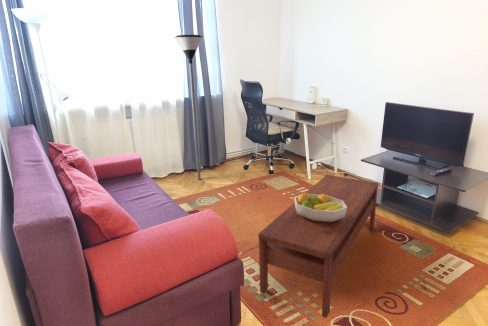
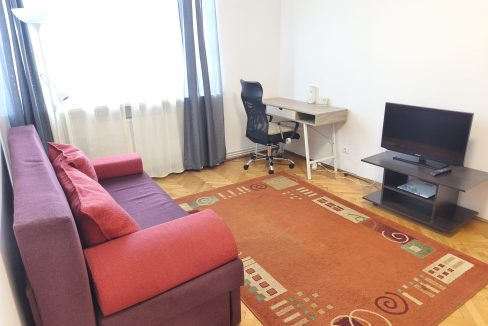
- fruit bowl (319, 205)
- floor lamp (194, 111)
- coffee table (326, 230)
